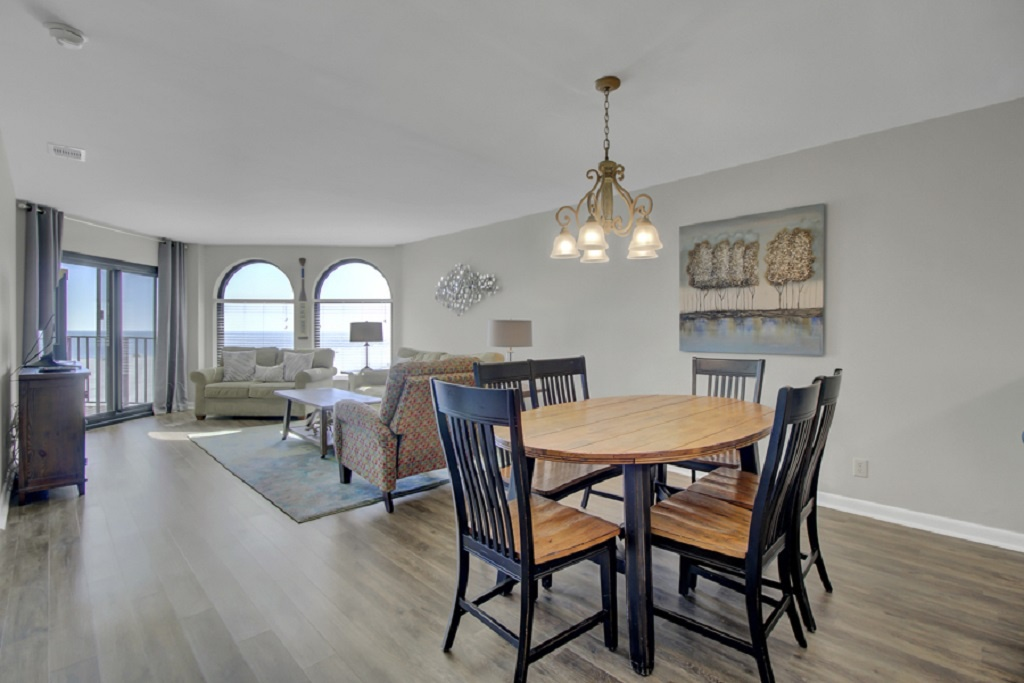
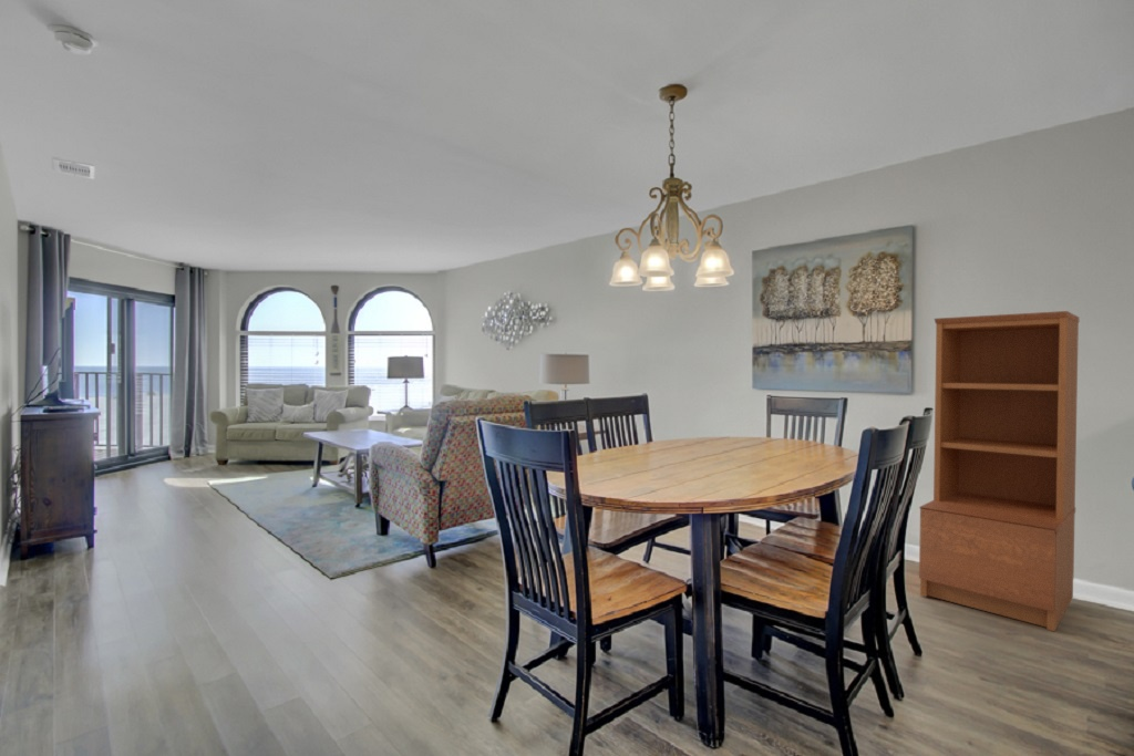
+ bookshelf (998, 457)
